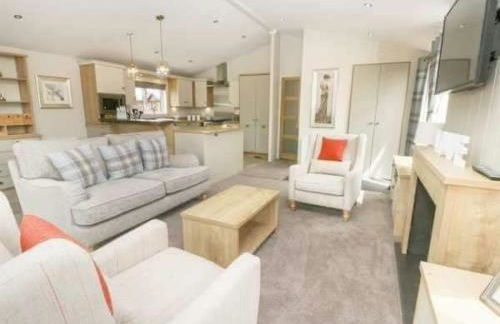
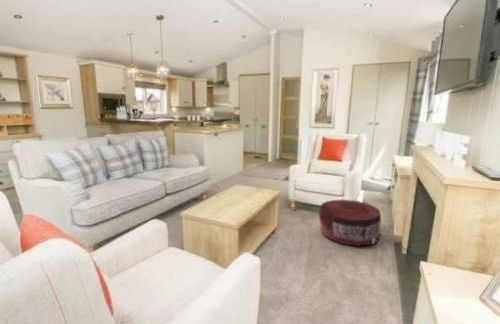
+ pouf (349, 219)
